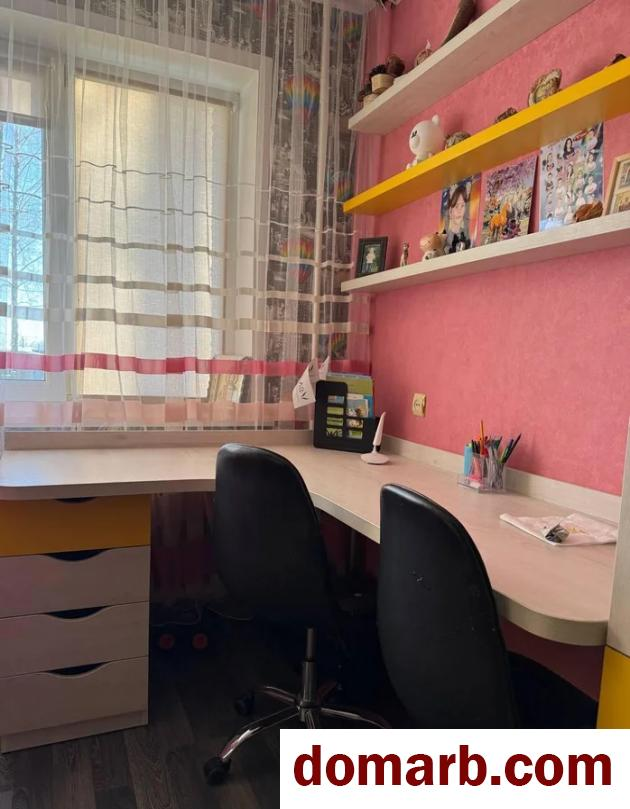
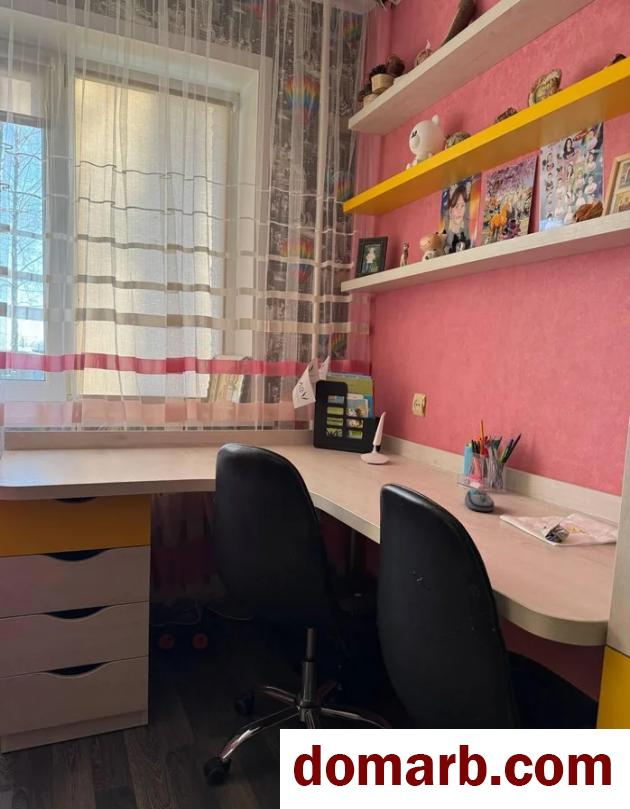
+ computer mouse (479, 499)
